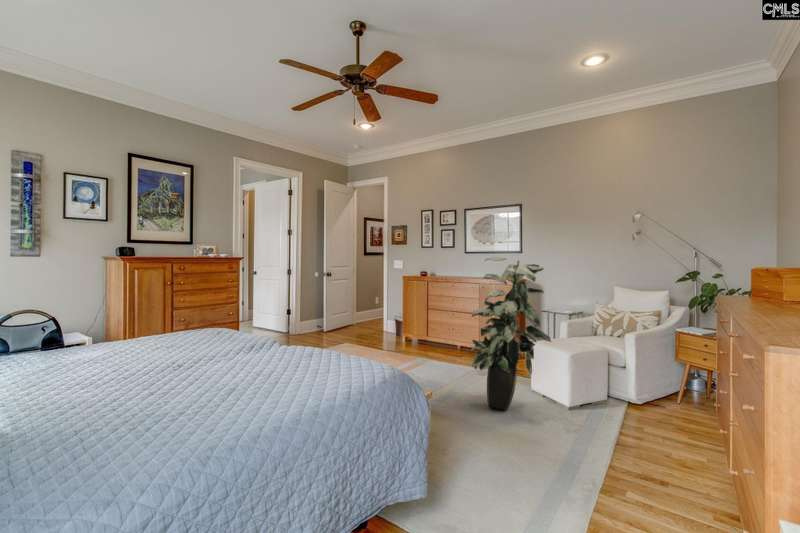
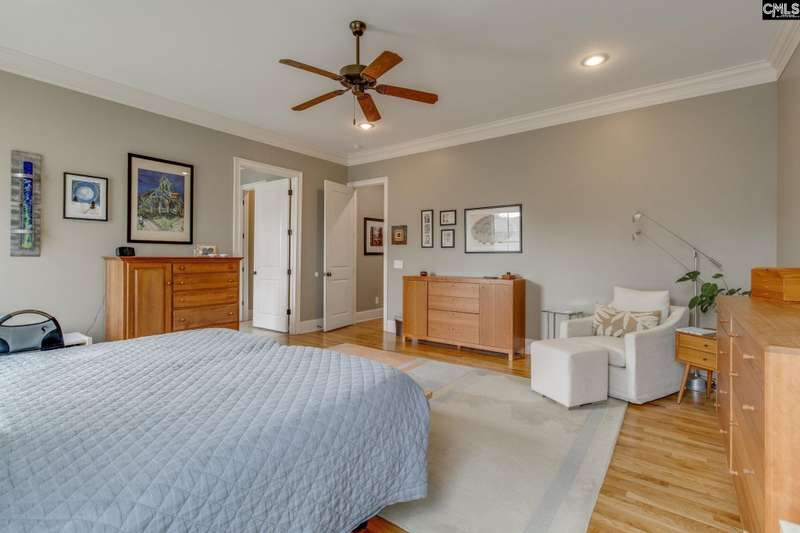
- indoor plant (504, 331)
